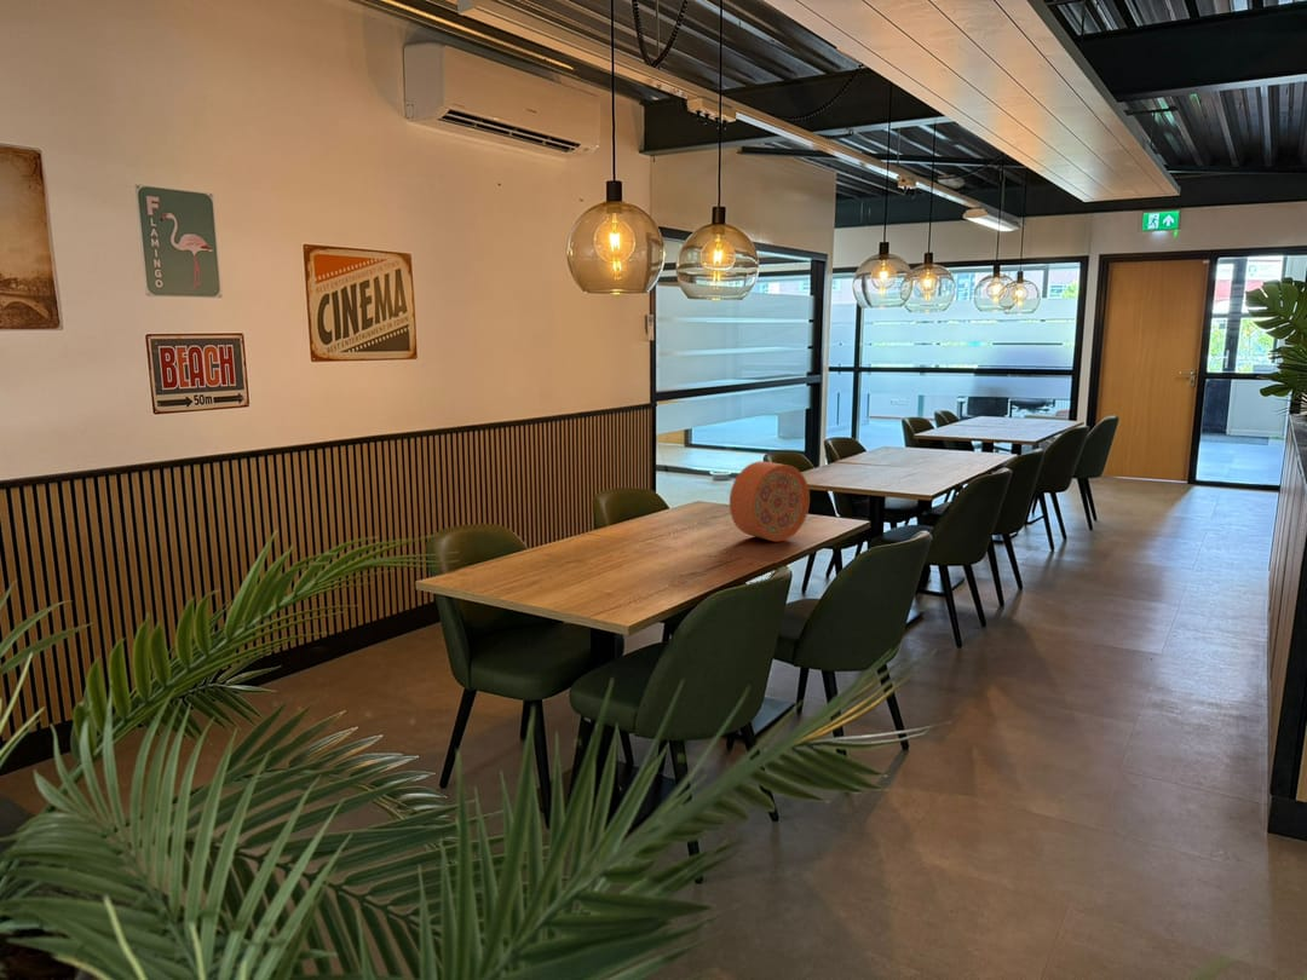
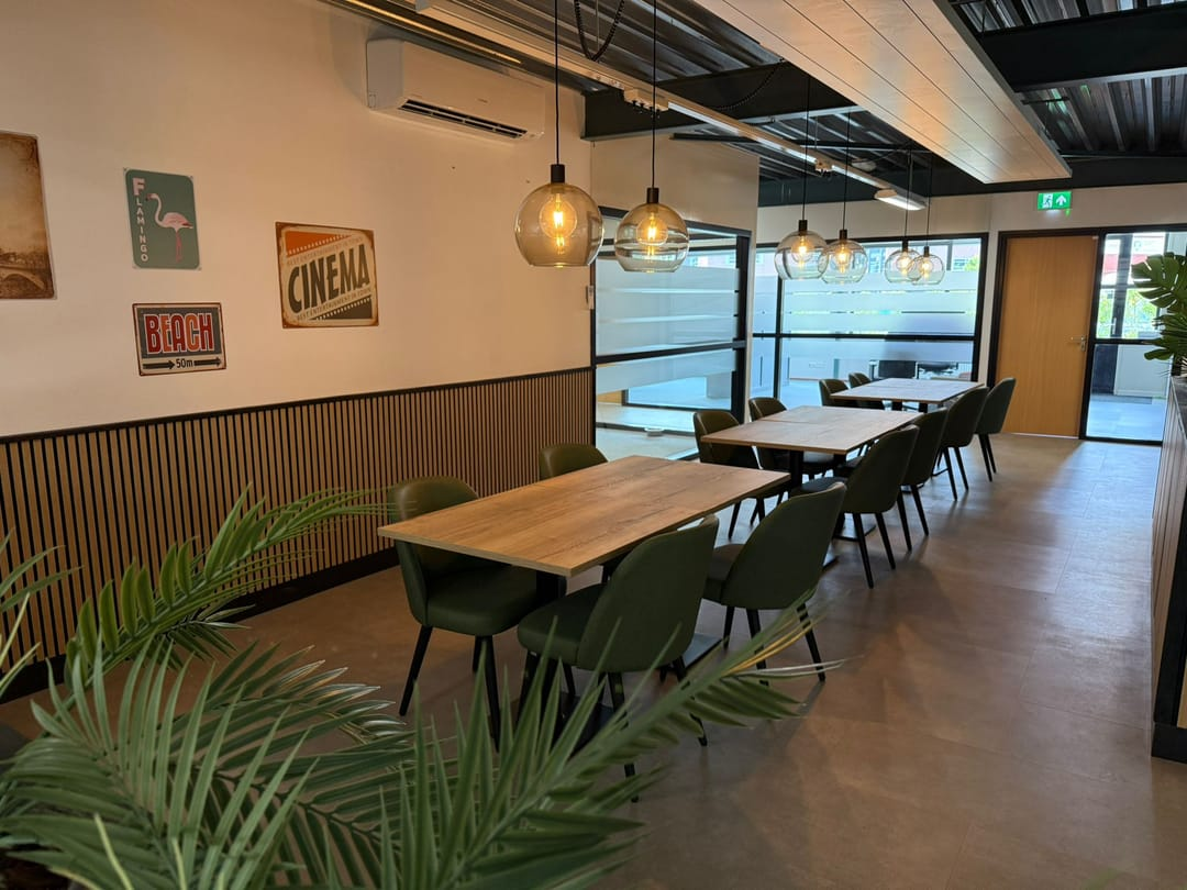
- plate (770, 501)
